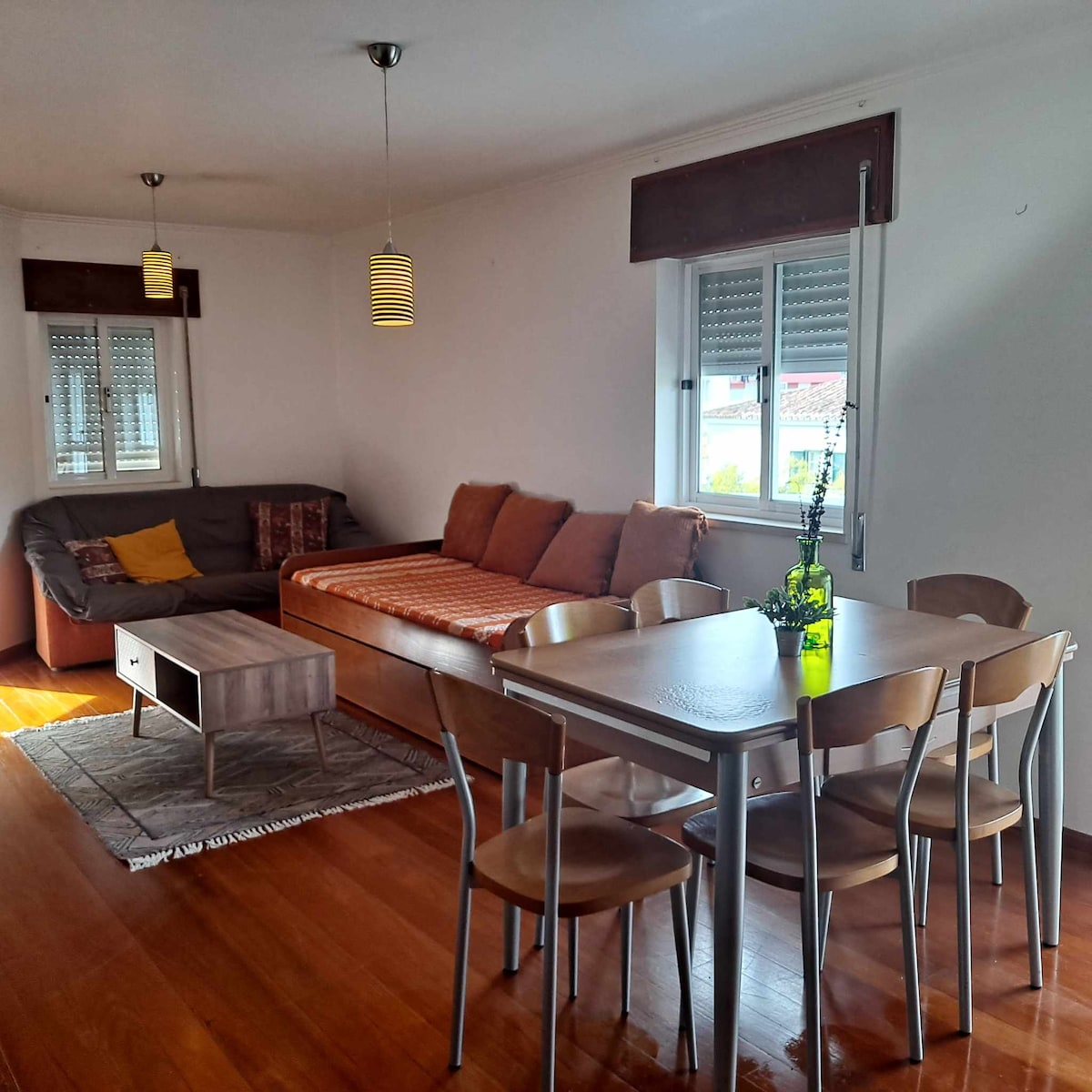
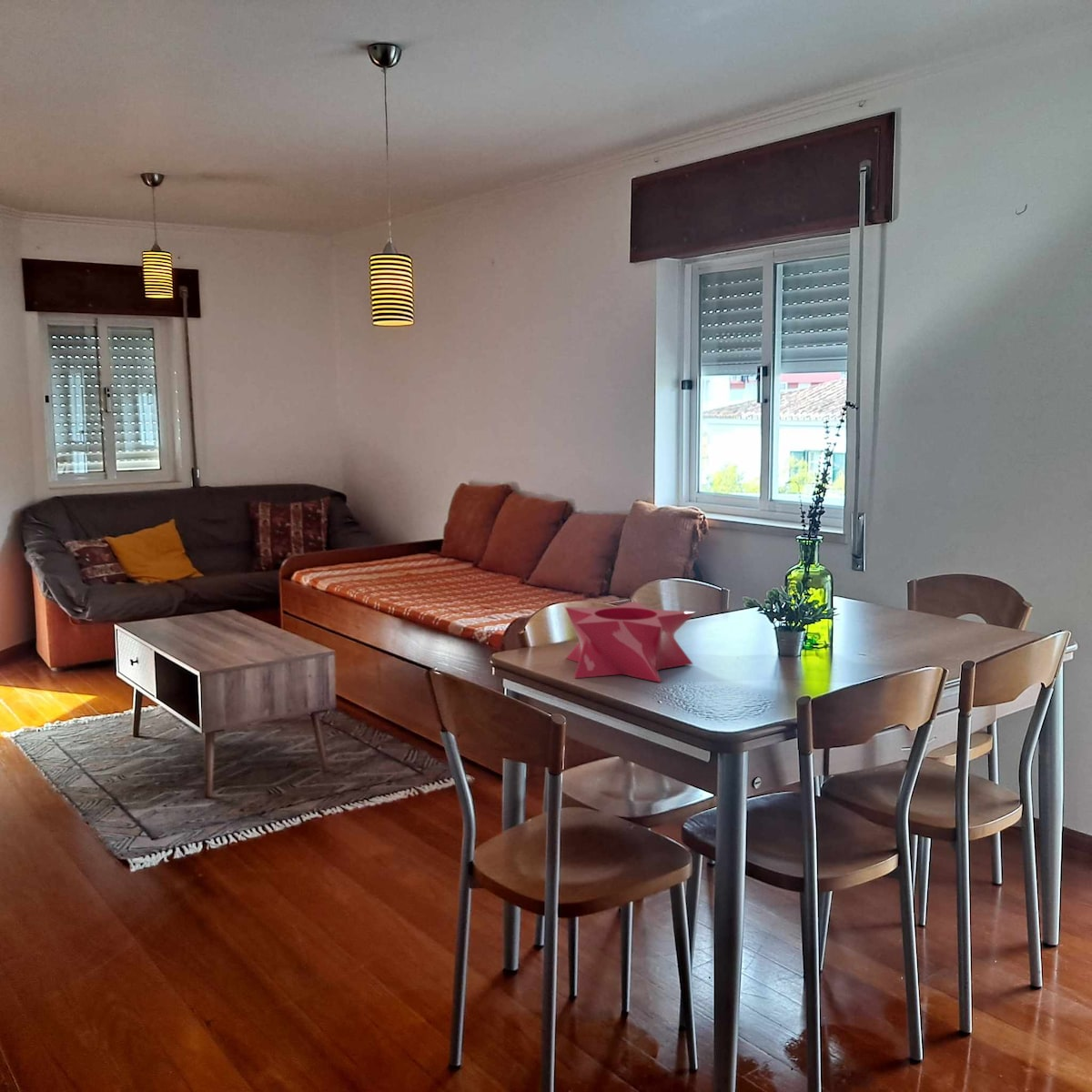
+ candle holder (632, 639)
